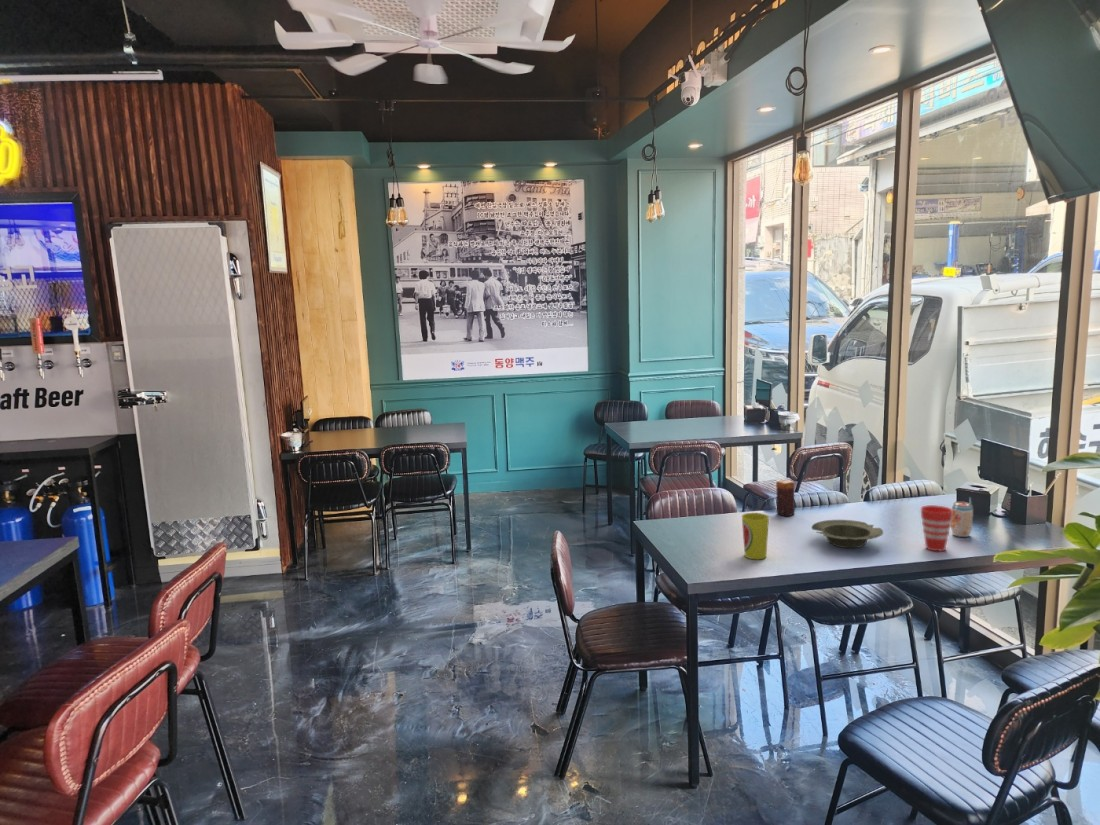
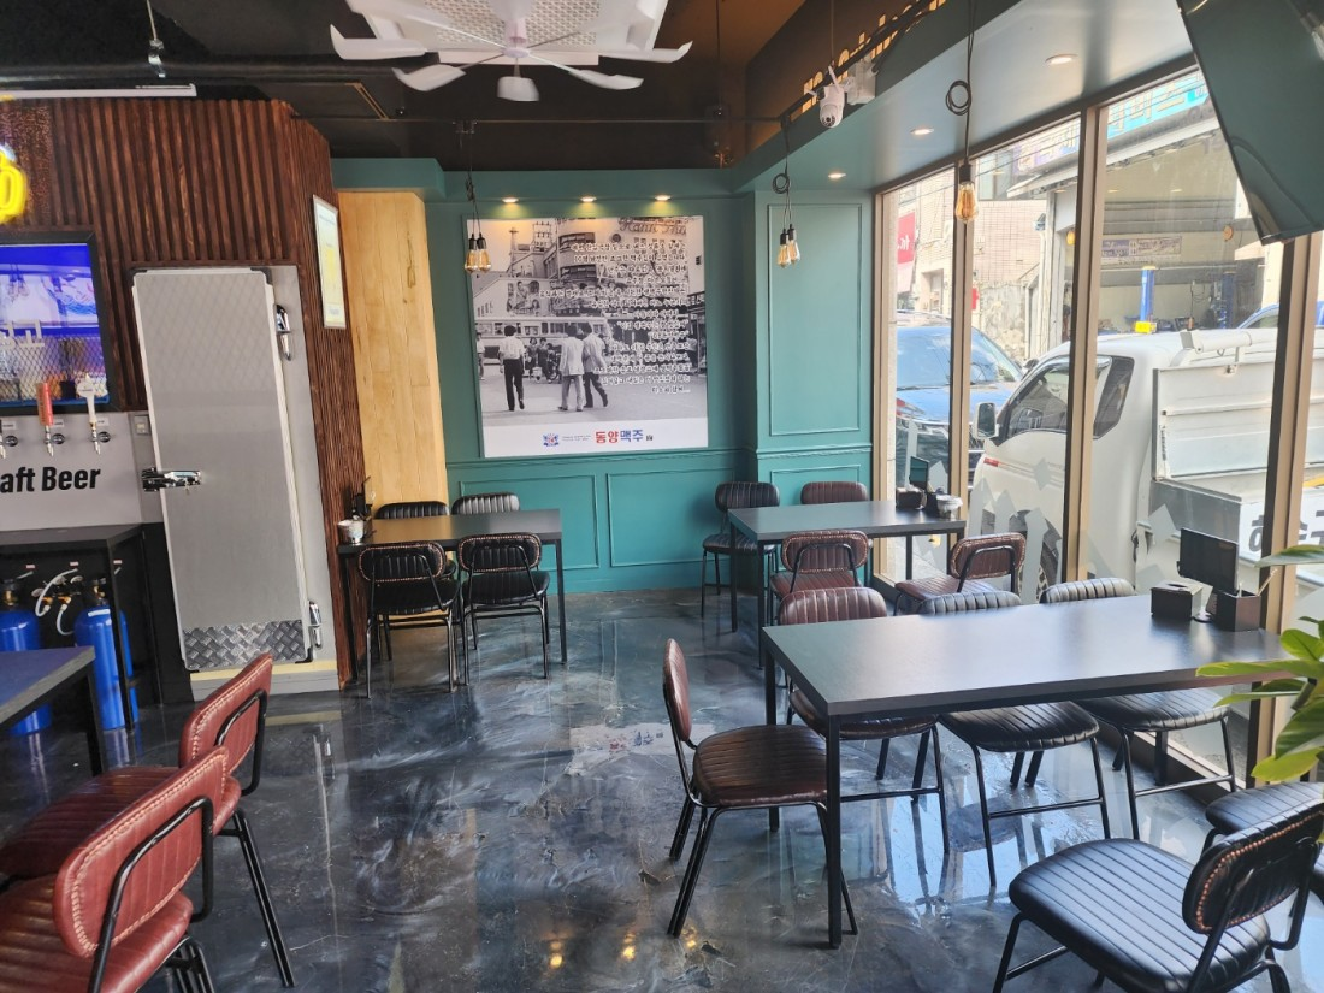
- beverage can (962, 516)
- bowl (846, 536)
- candle (785, 497)
- cup (936, 528)
- cup (755, 536)
